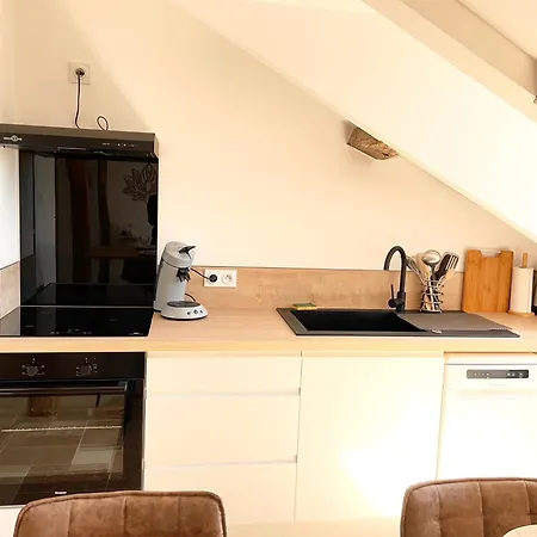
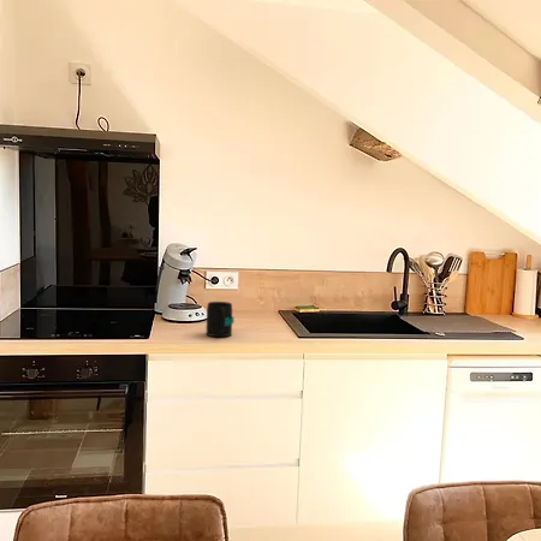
+ mug (220, 320)
